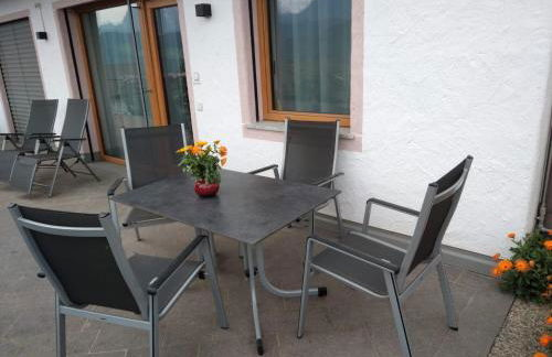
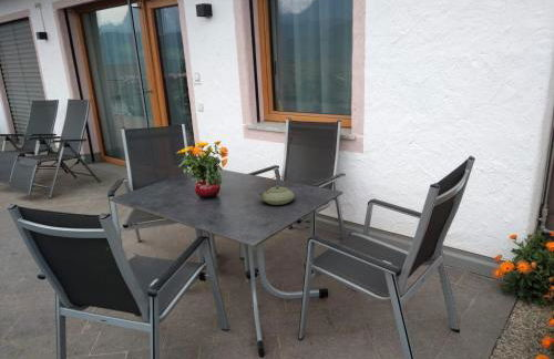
+ teapot (275, 188)
